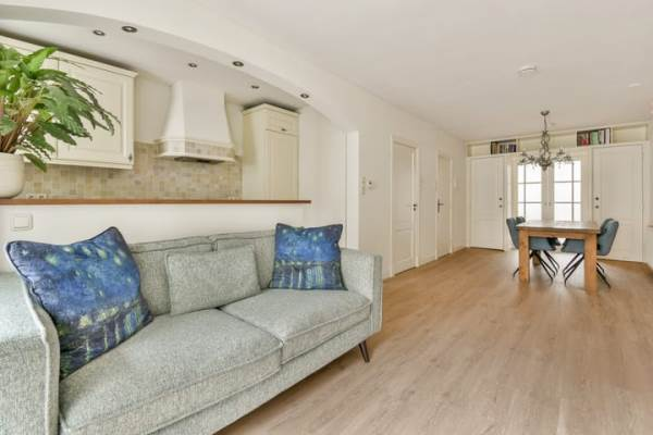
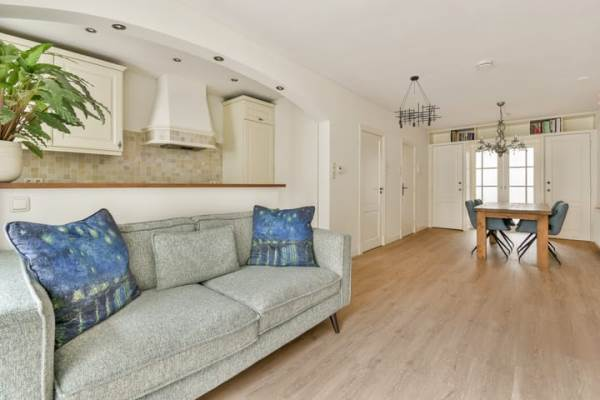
+ chandelier (418, 103)
